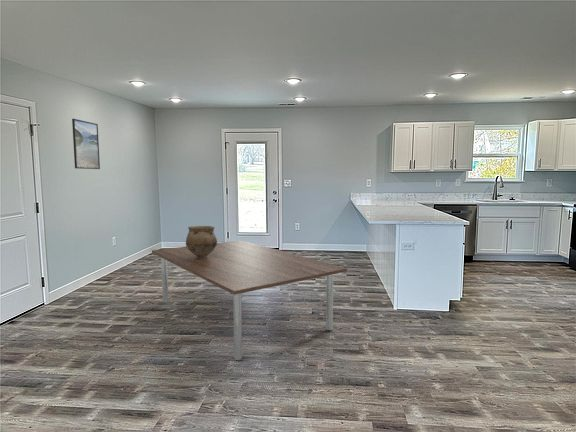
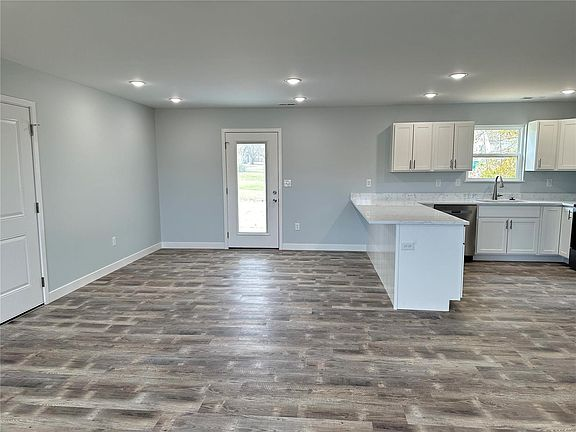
- ceramic pot (201, 241)
- dining table (239, 286)
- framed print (86, 145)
